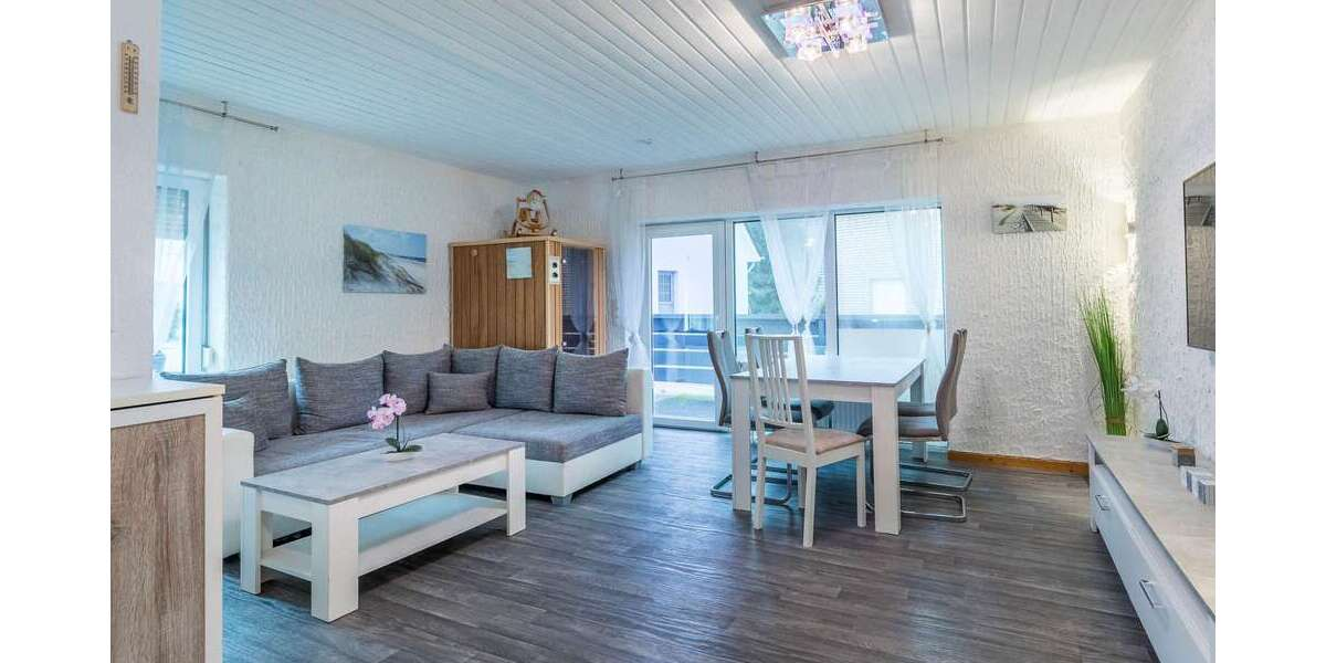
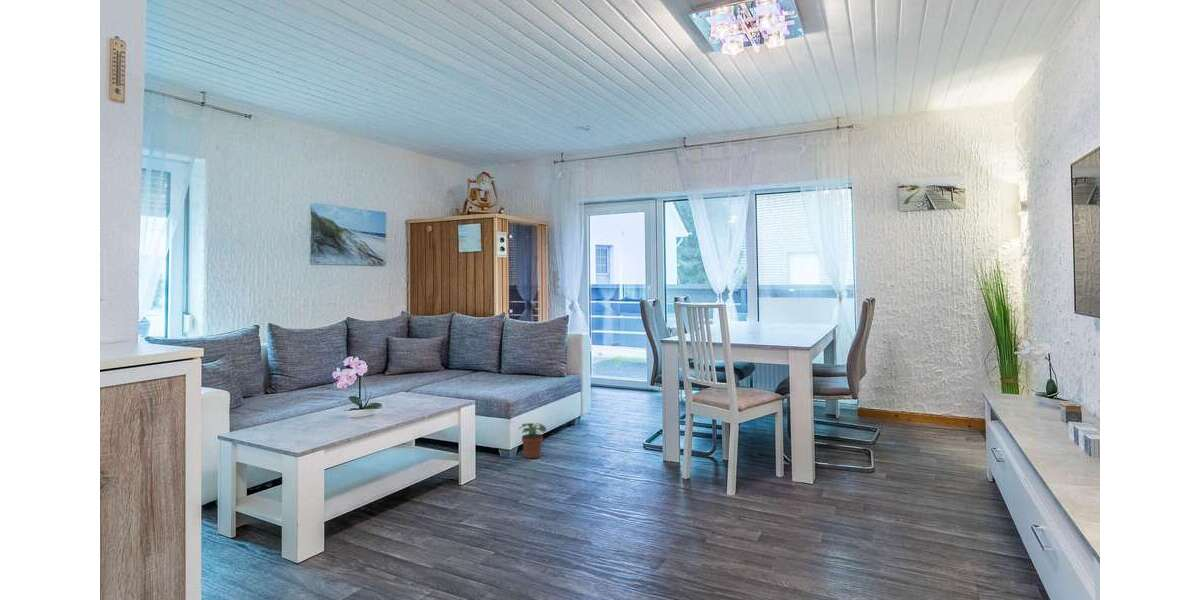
+ potted plant (533, 440)
